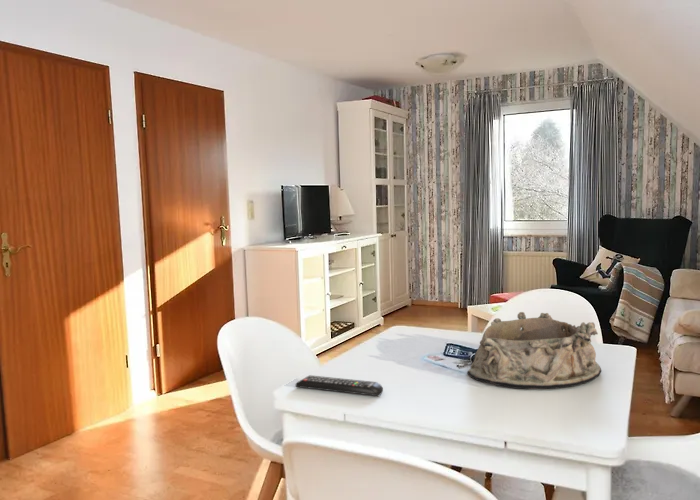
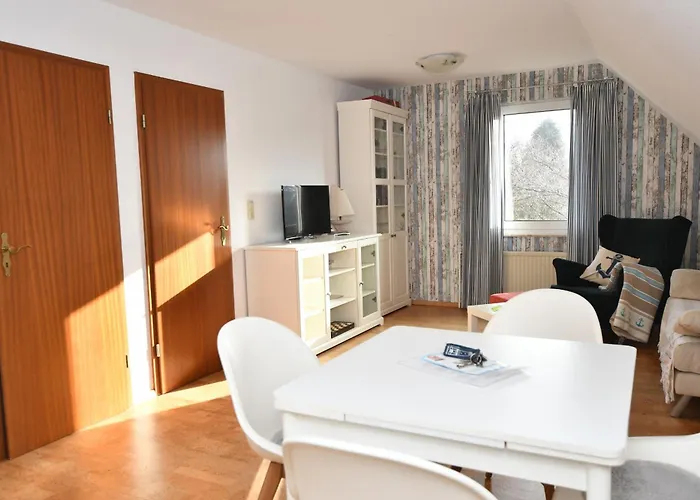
- remote control (338, 385)
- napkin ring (535, 347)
